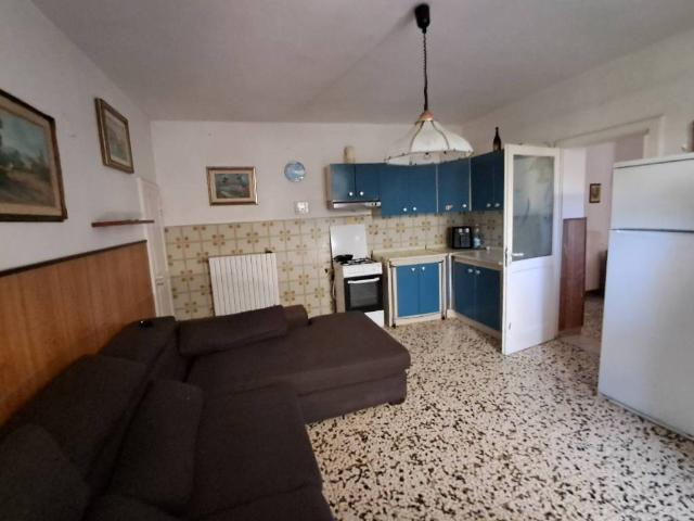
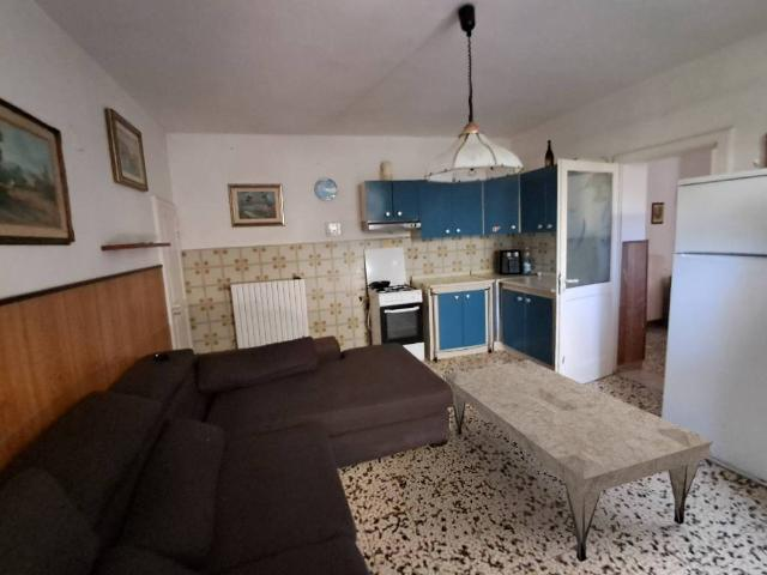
+ coffee table (546, 432)
